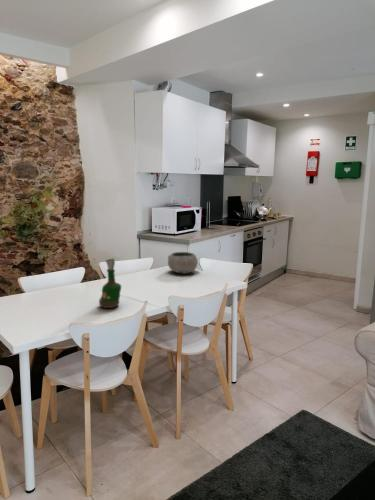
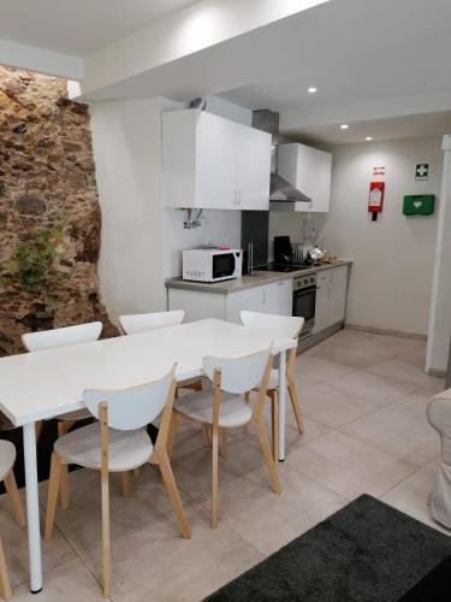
- grog bottle (109, 282)
- bowl (182, 263)
